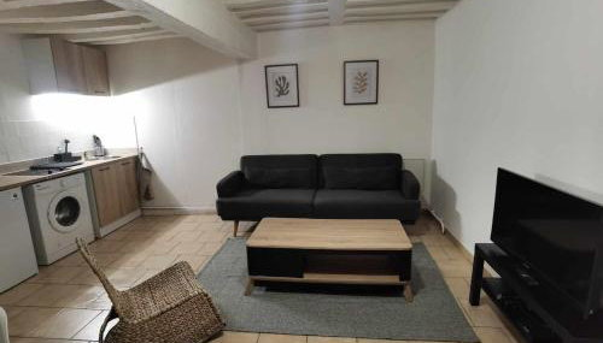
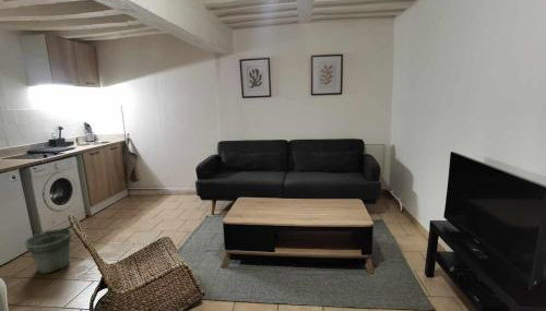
+ flower pot (51, 251)
